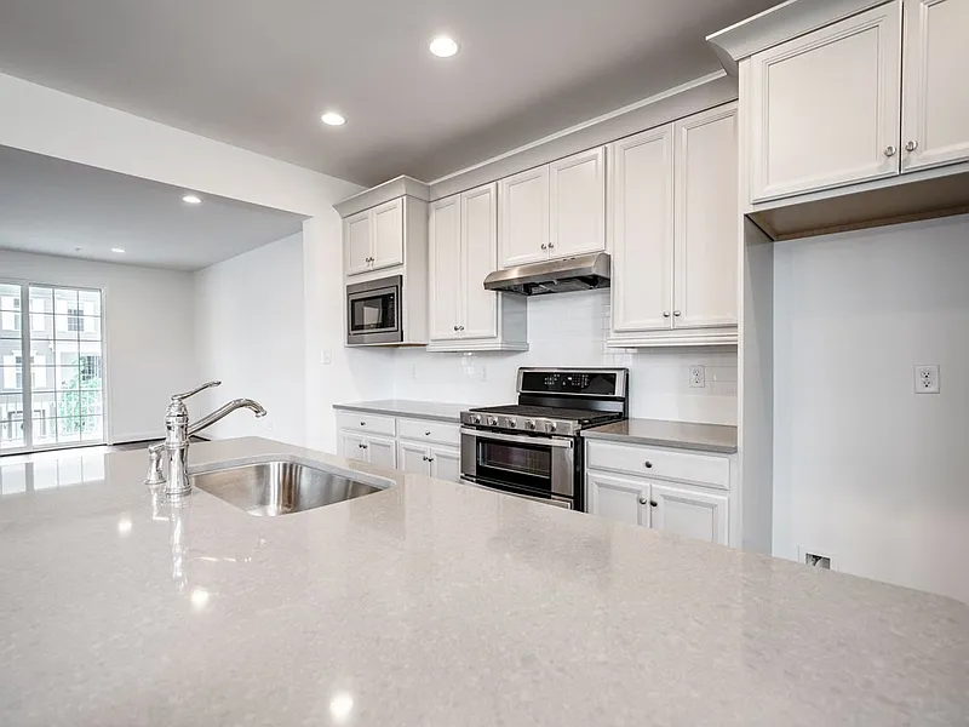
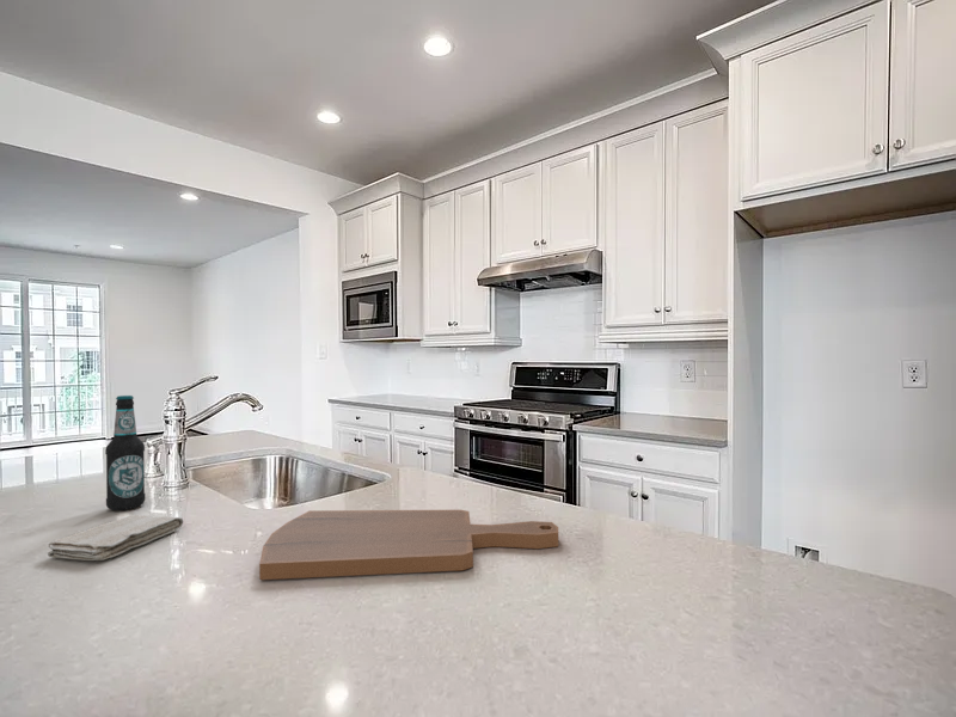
+ cutting board (393, 537)
+ washcloth (118, 534)
+ bottle (125, 451)
